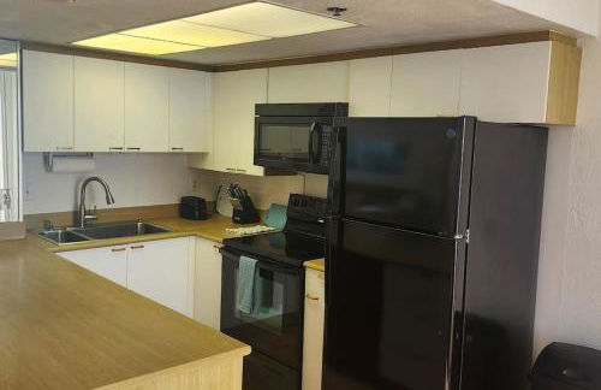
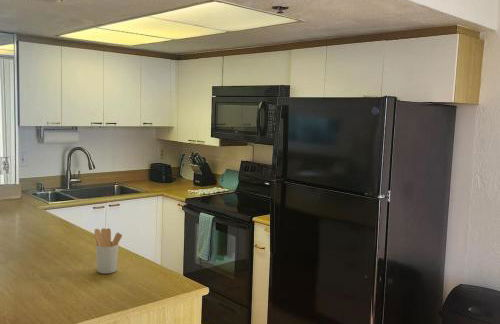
+ utensil holder (105, 249)
